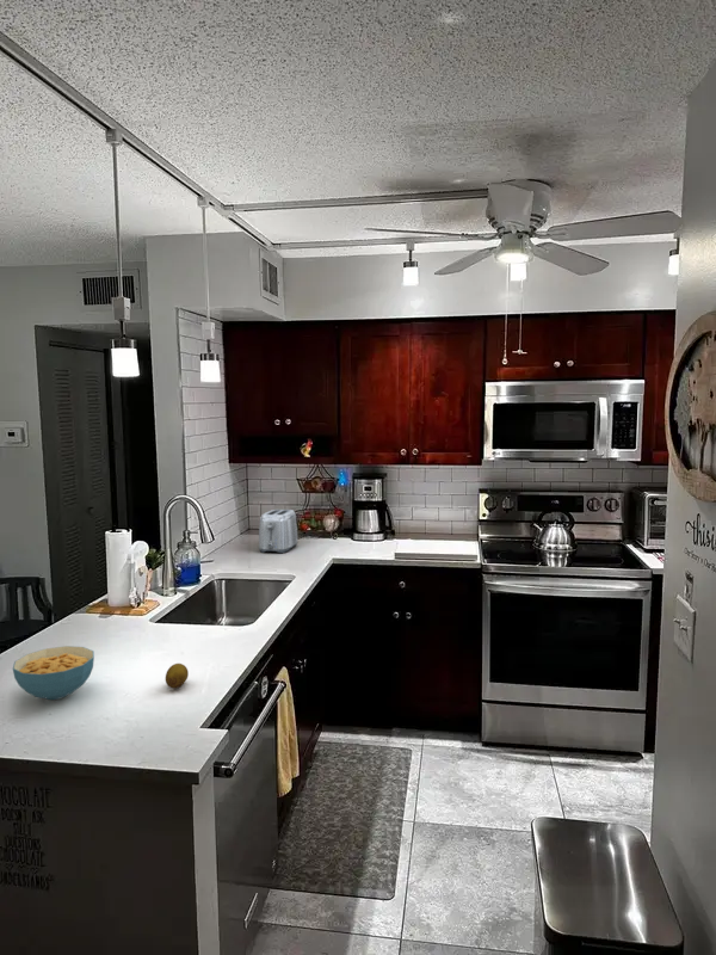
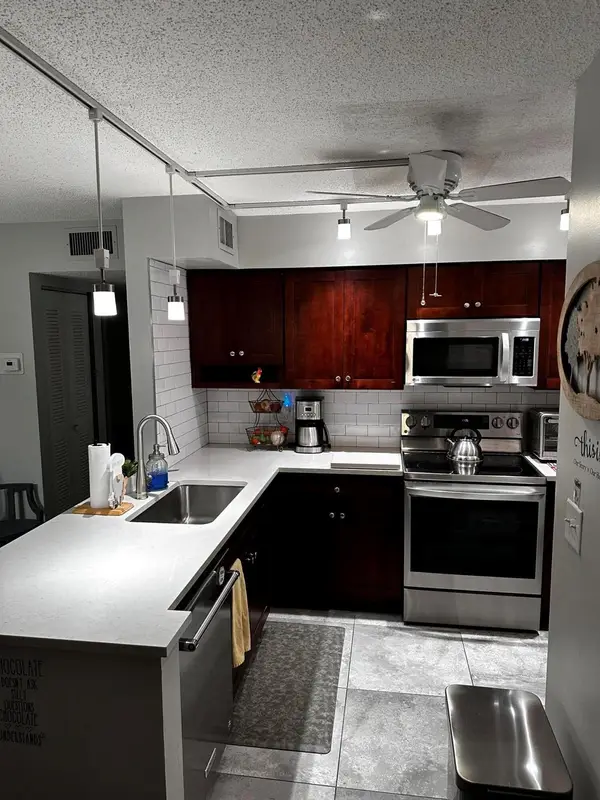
- fruit (177, 674)
- toaster (279, 530)
- cereal bowl (55, 677)
